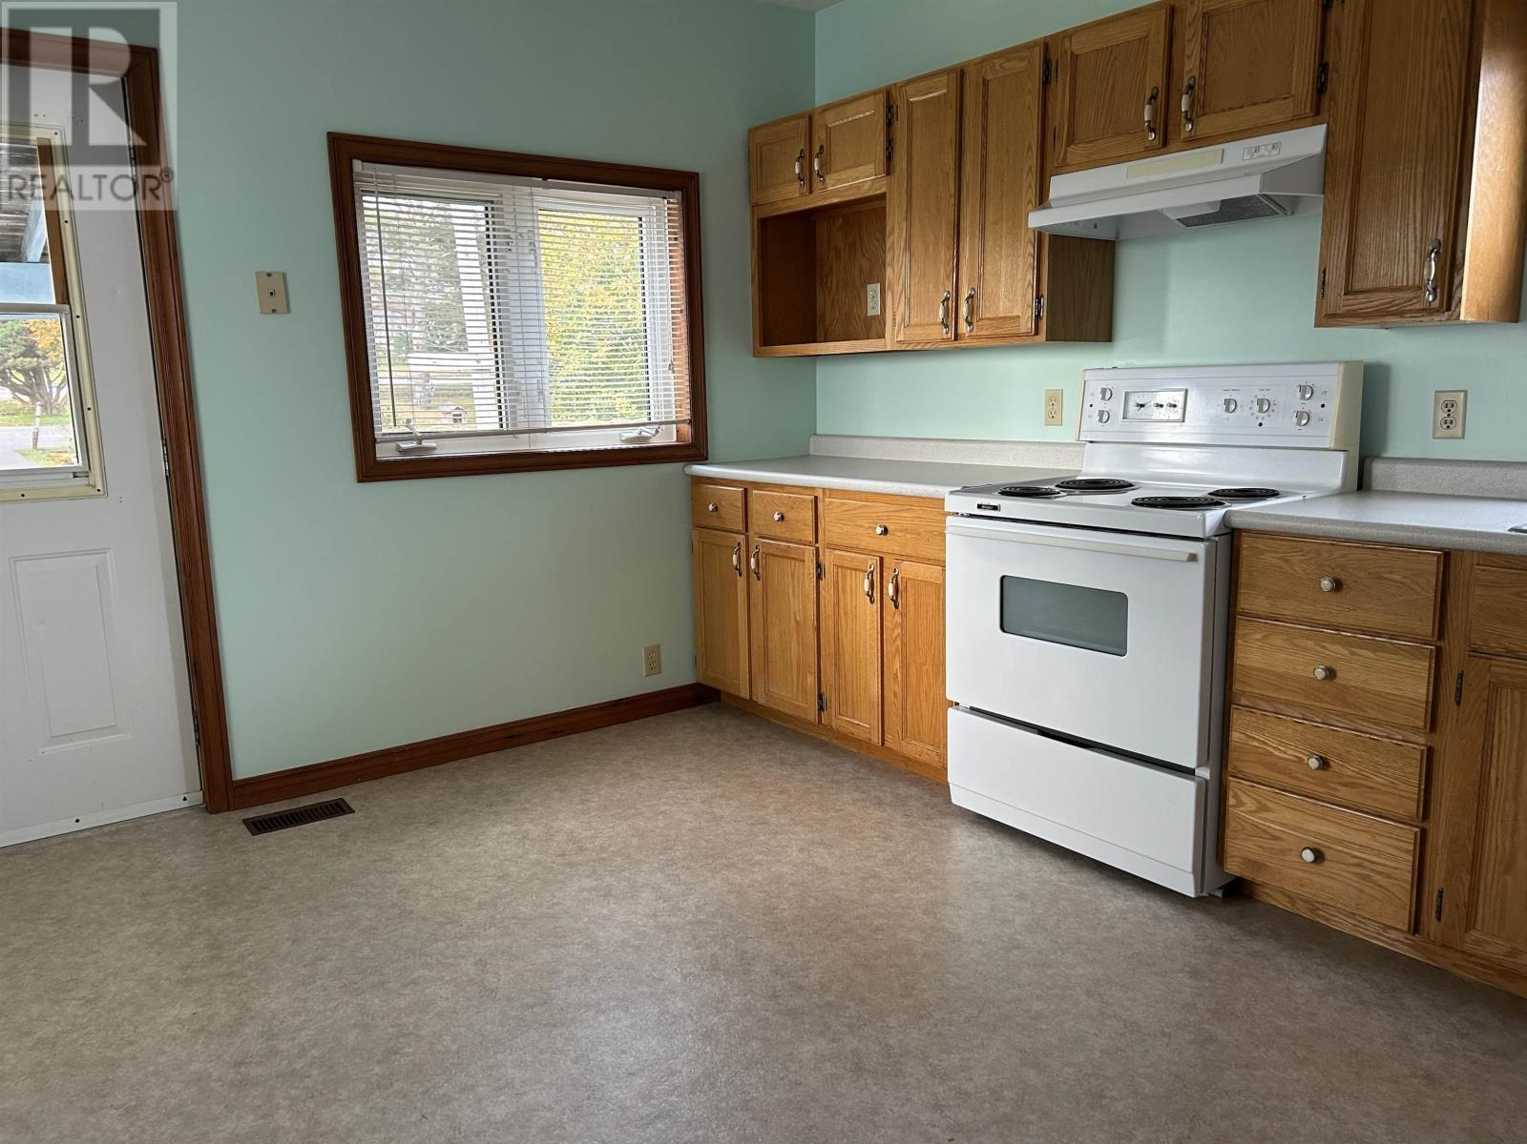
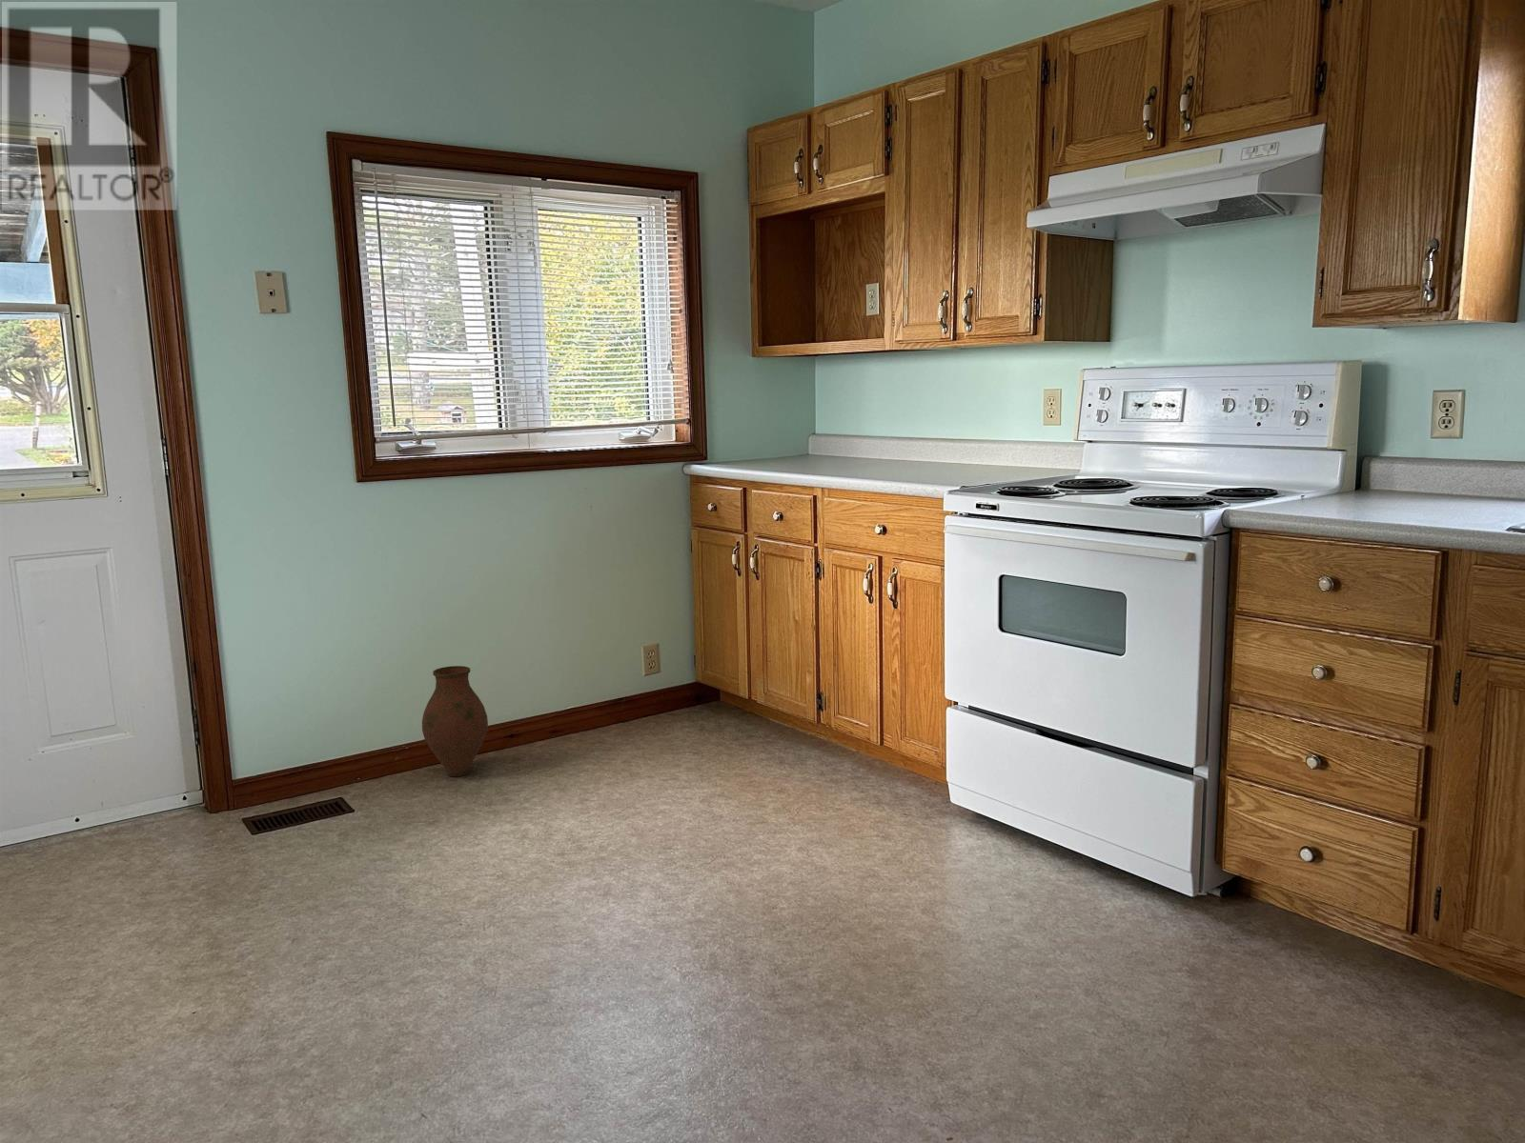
+ vase (455, 722)
